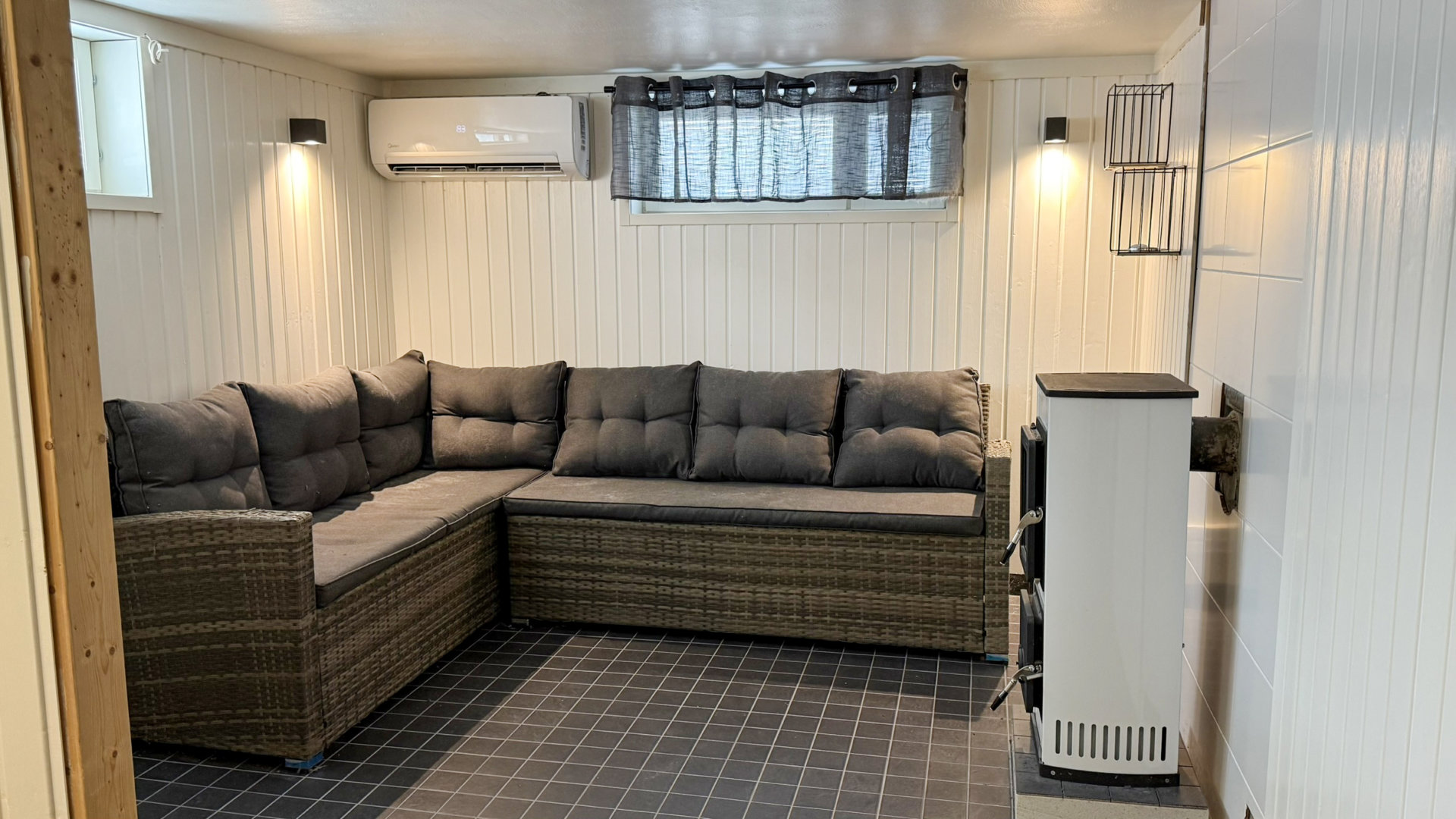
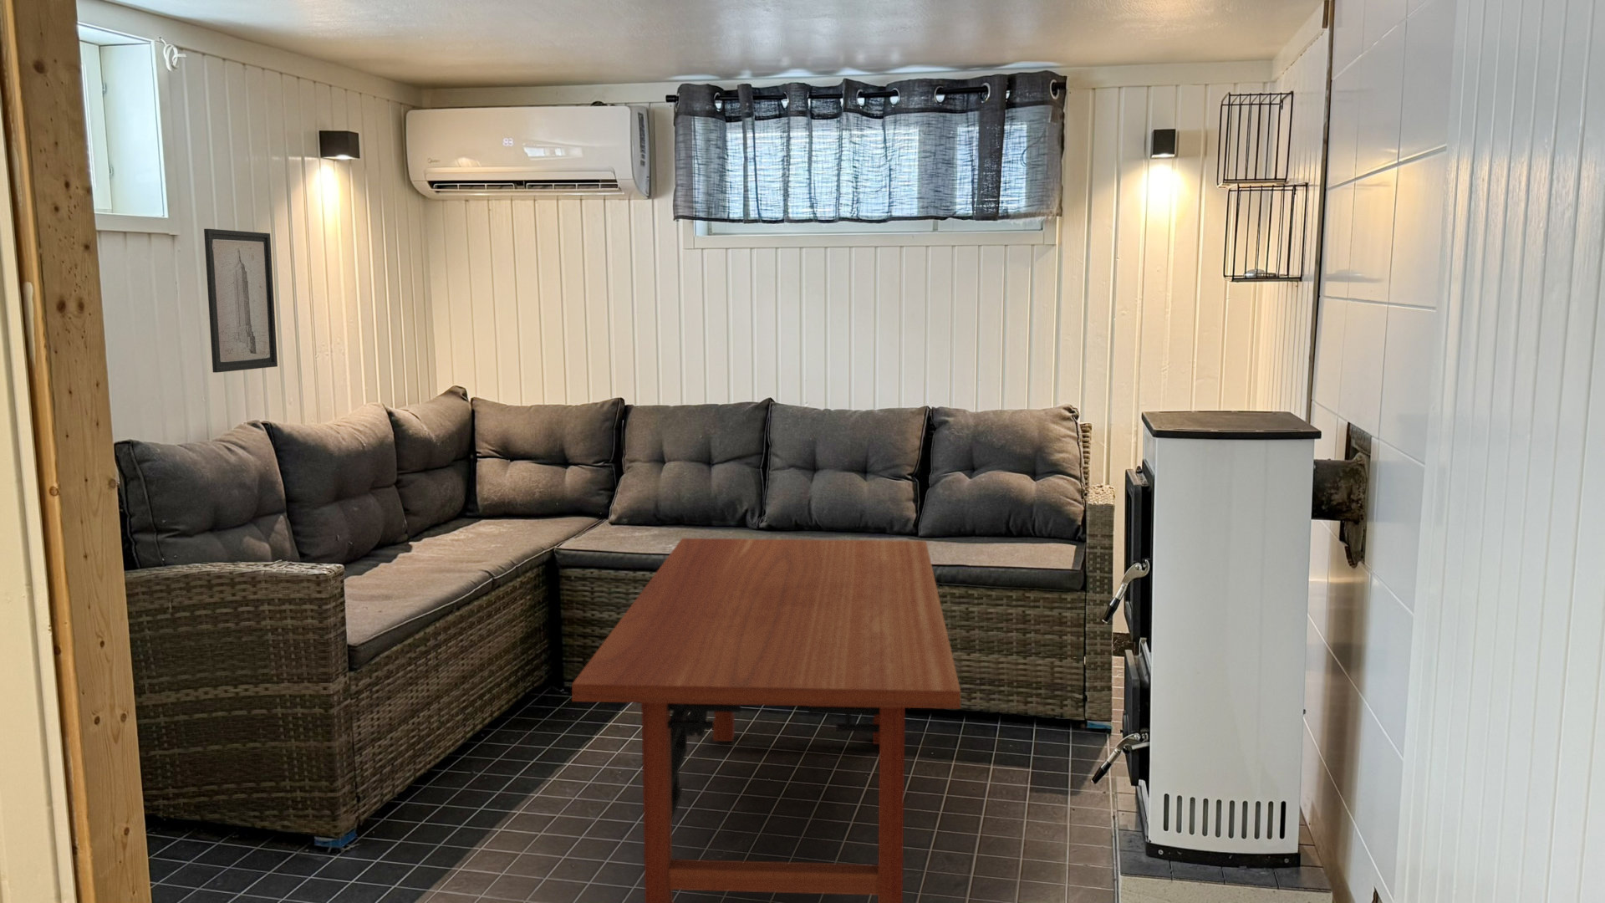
+ wall art (241, 300)
+ coffee table (788, 705)
